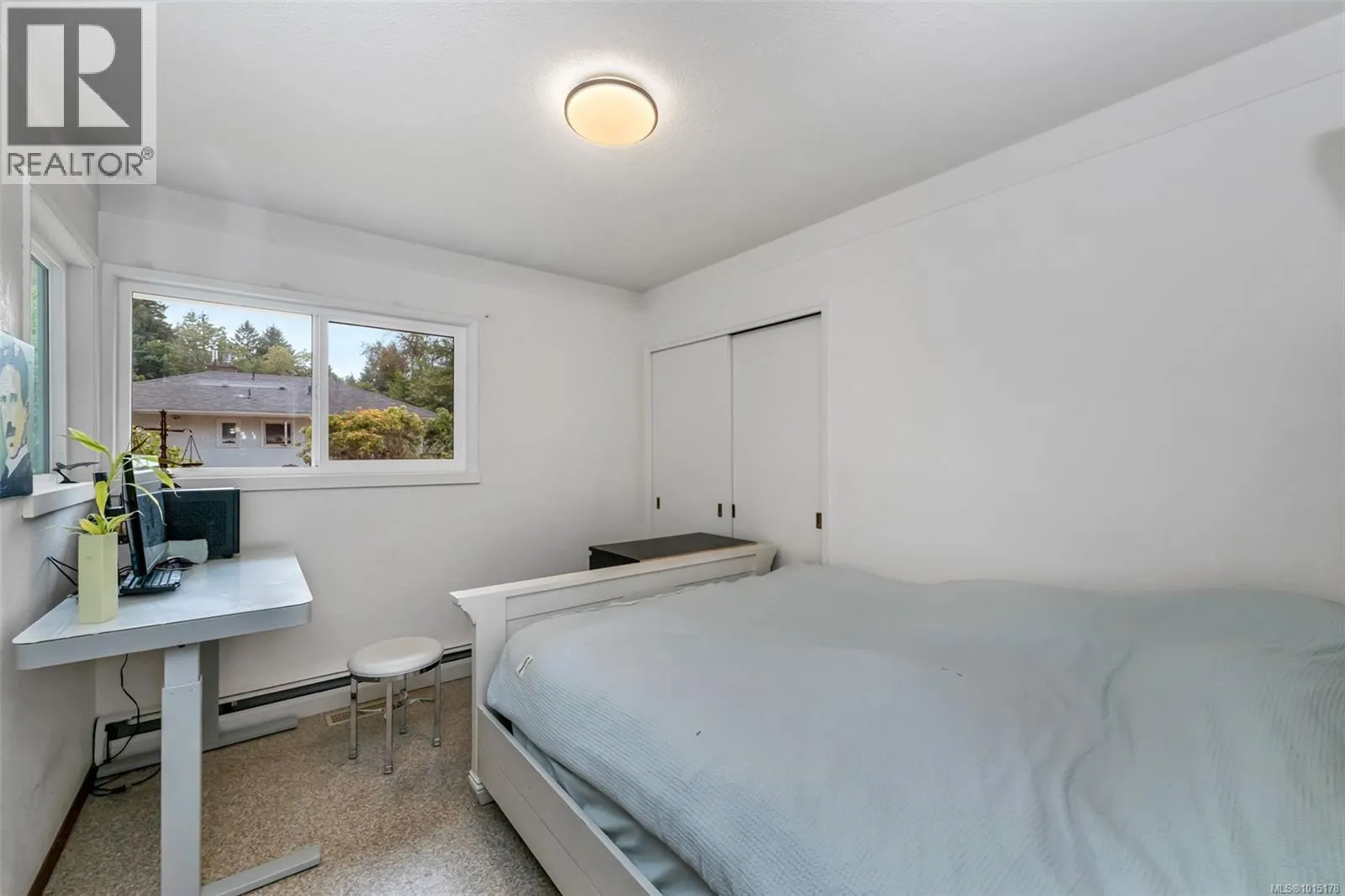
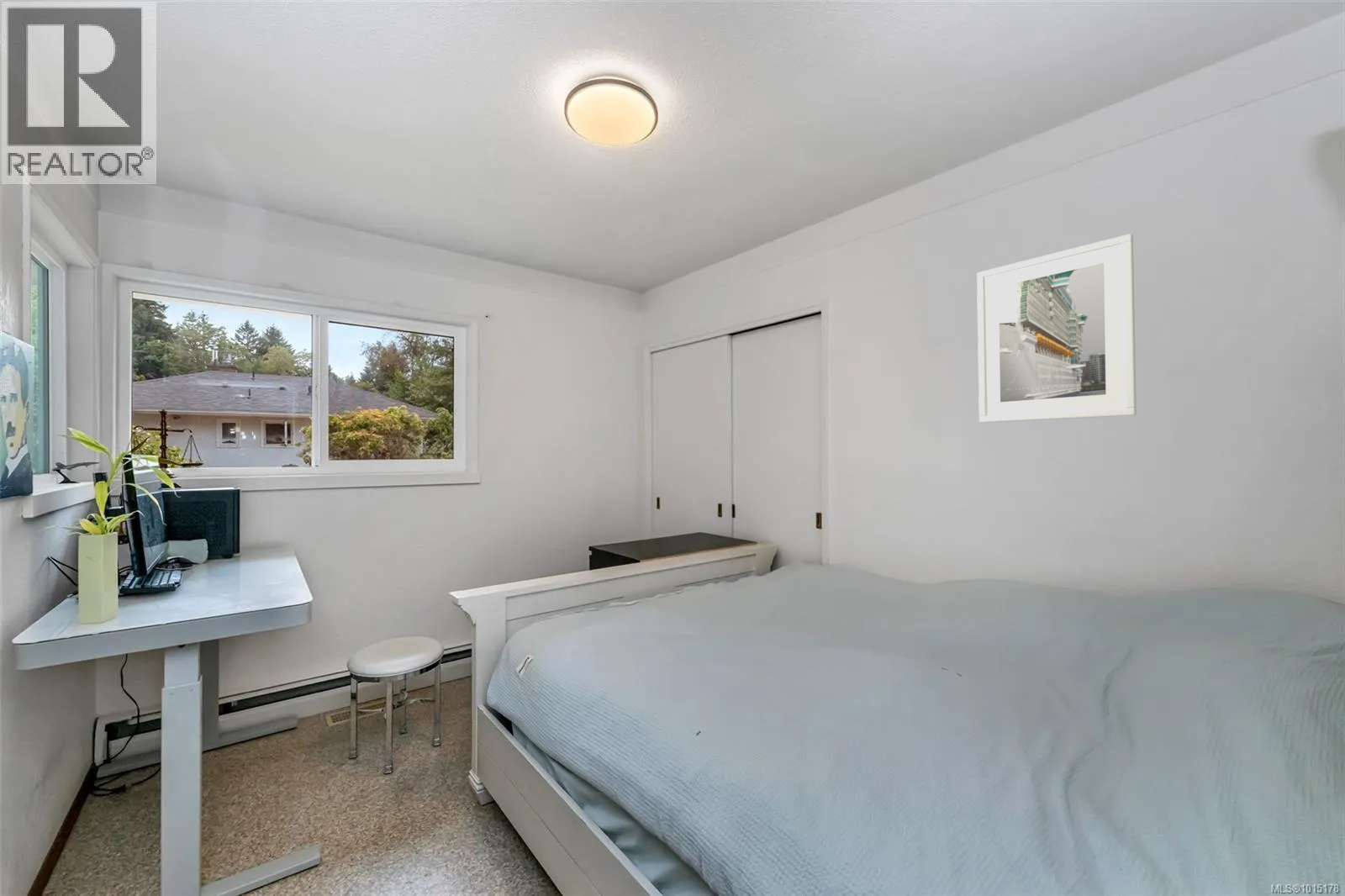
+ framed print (1048, 337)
